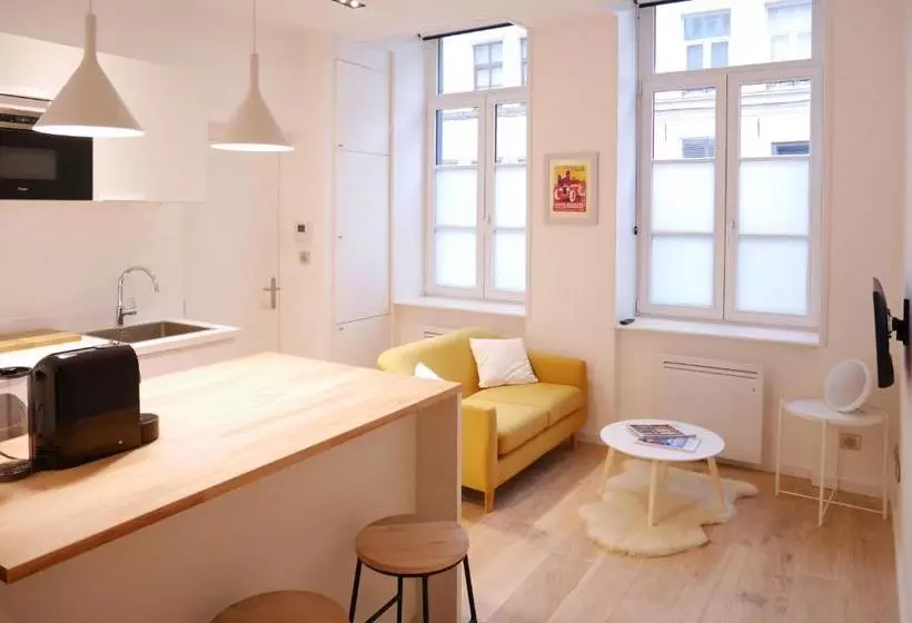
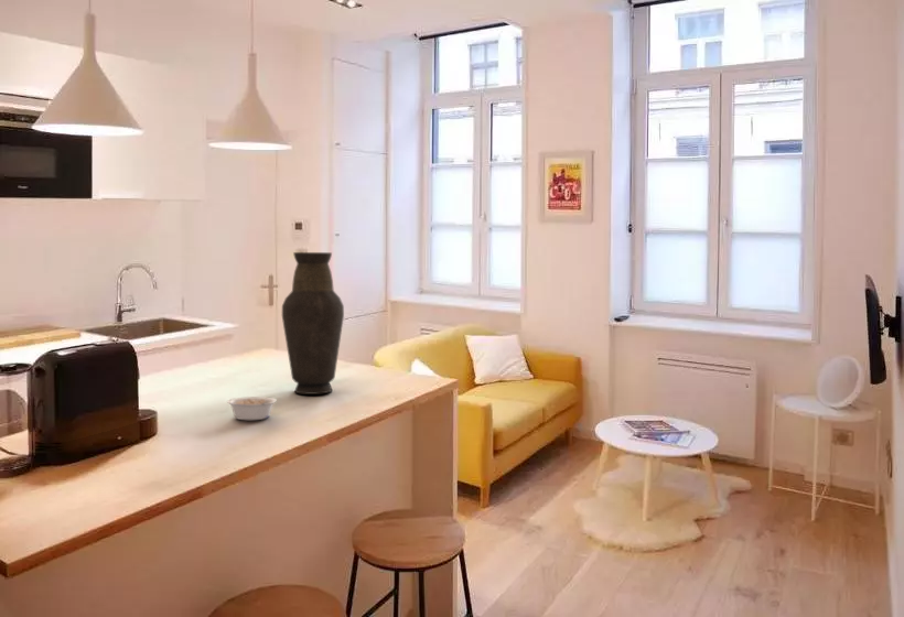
+ legume (254, 407)
+ vase (313, 322)
